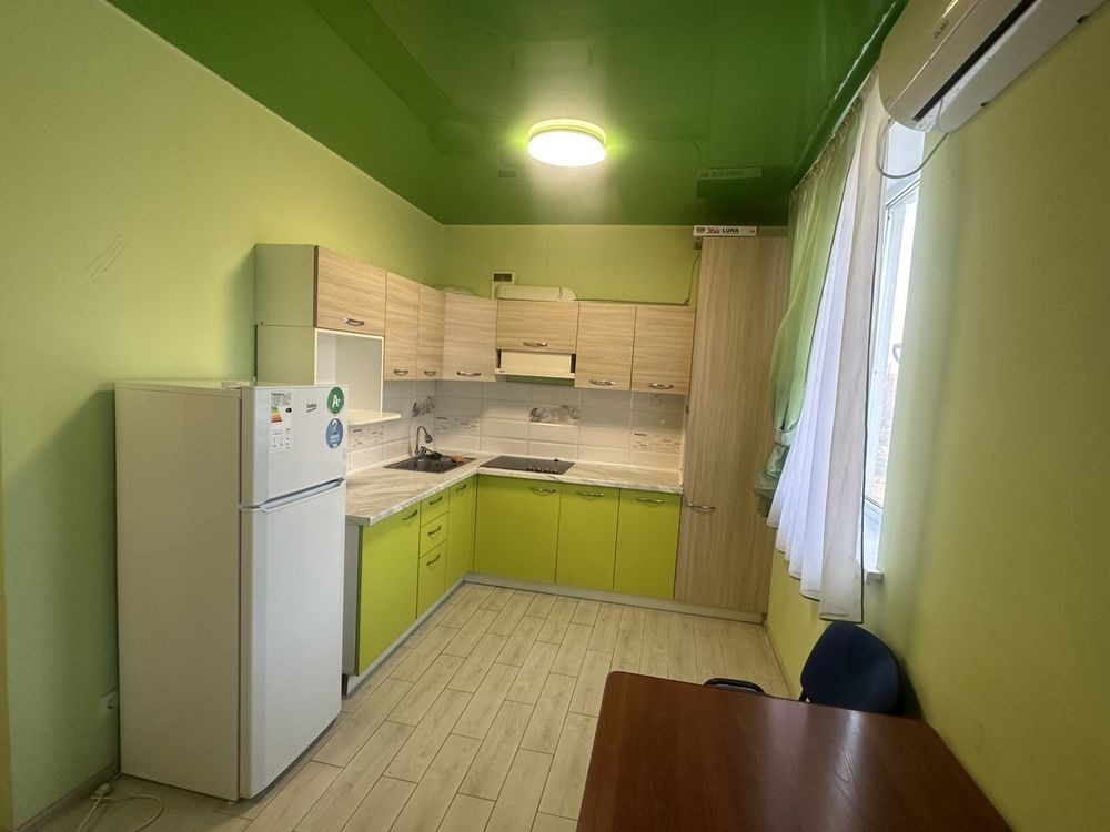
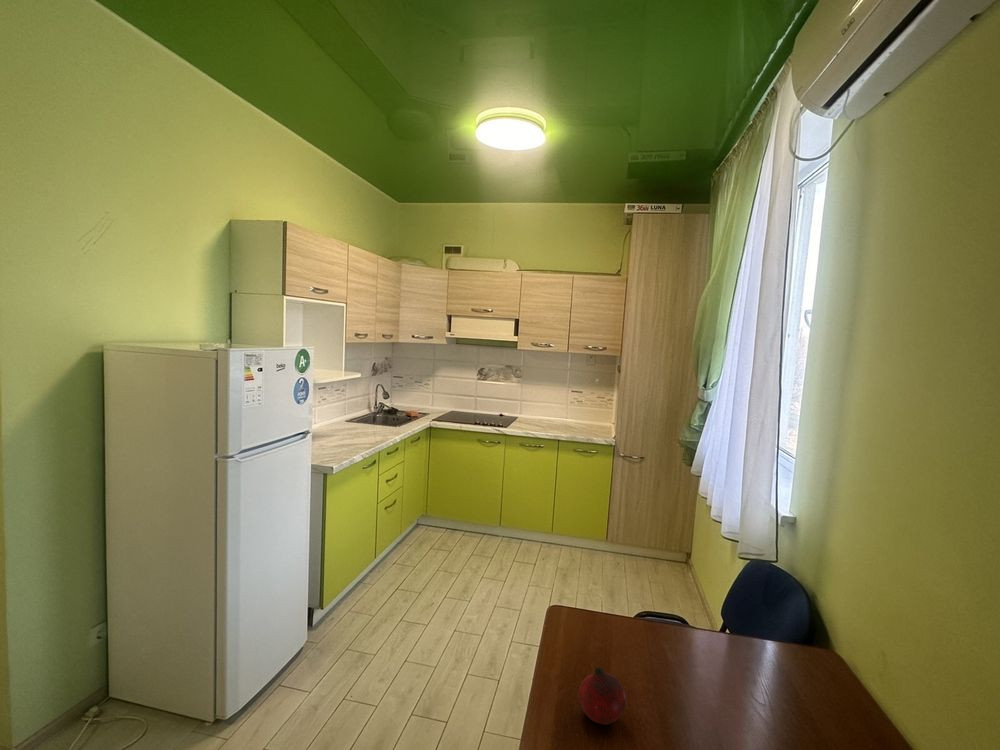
+ fruit (602, 695)
